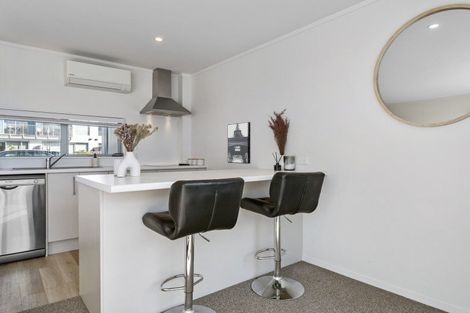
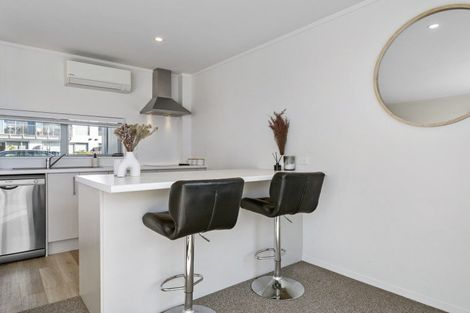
- wall art (238, 143)
